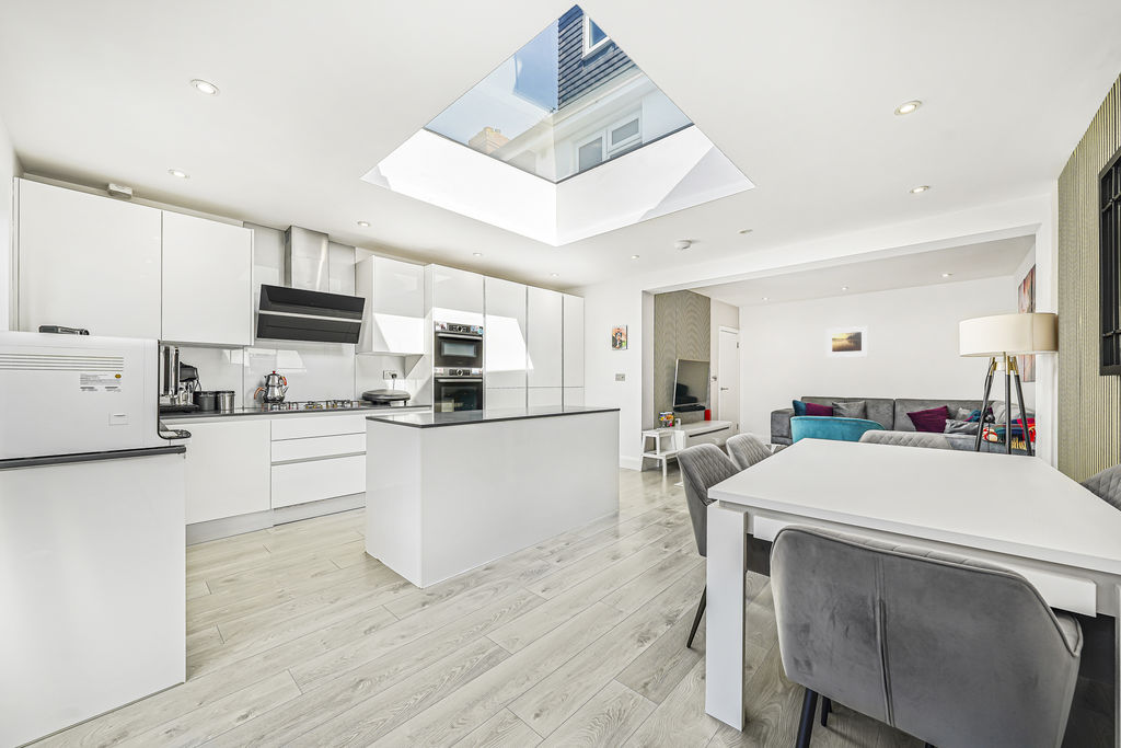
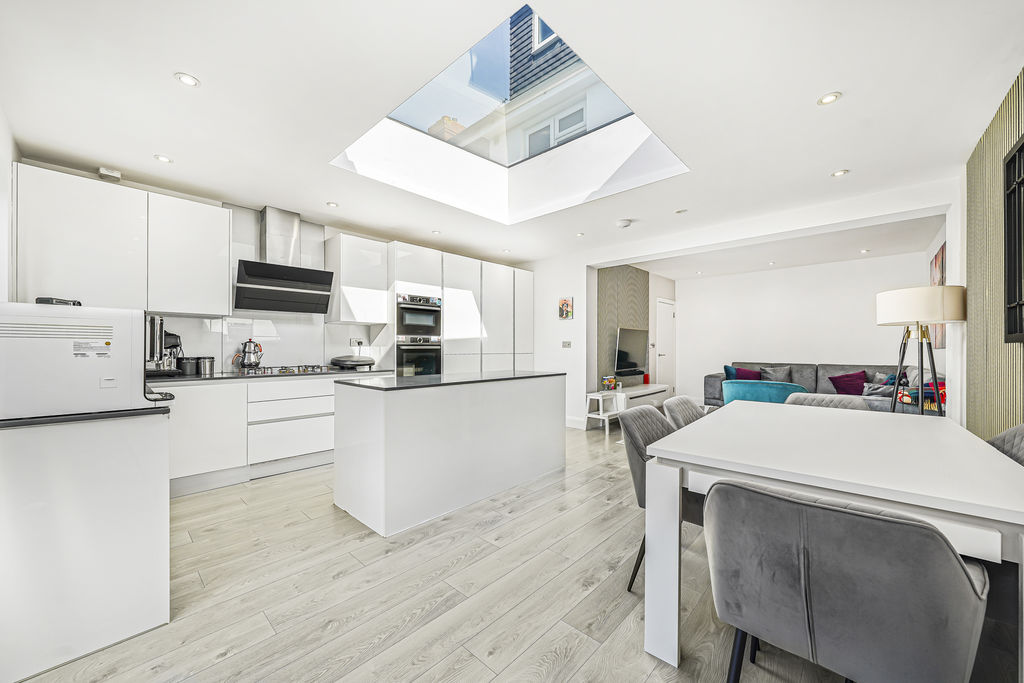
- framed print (846, 342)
